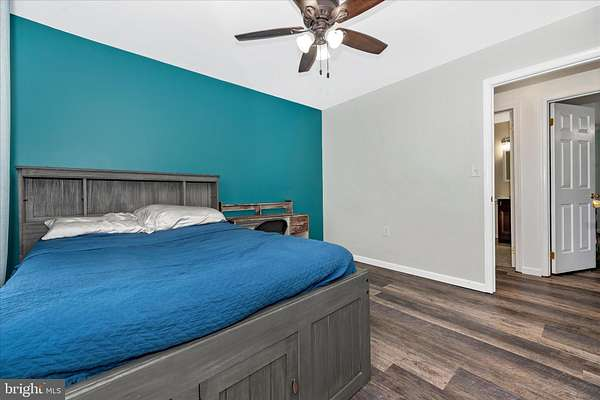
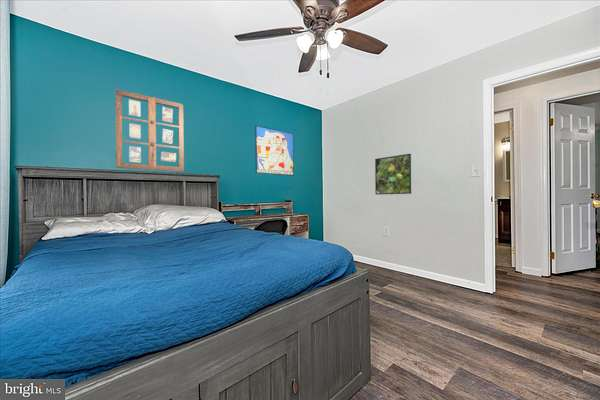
+ picture frame (152, 133)
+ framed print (392, 175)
+ wall art (275, 152)
